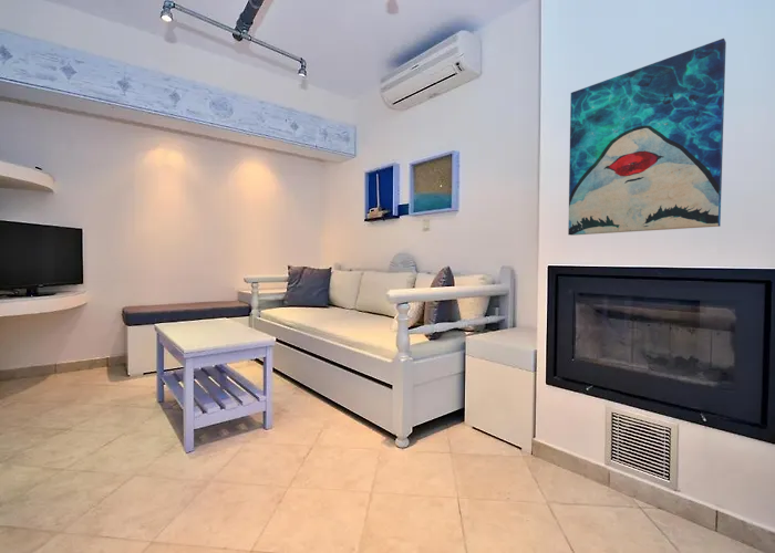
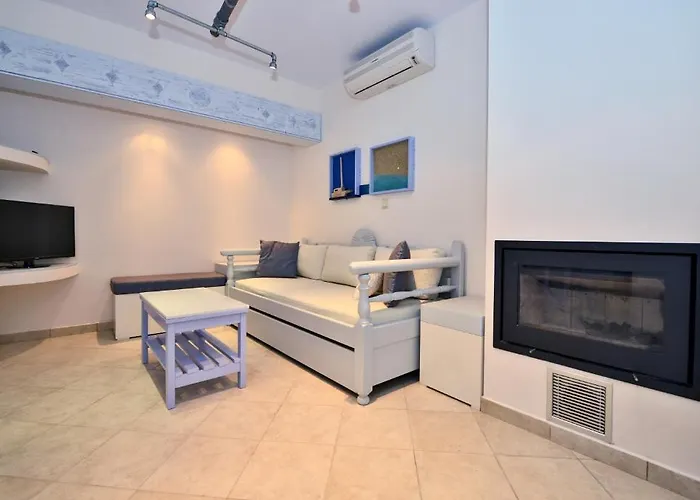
- wall art (636, 150)
